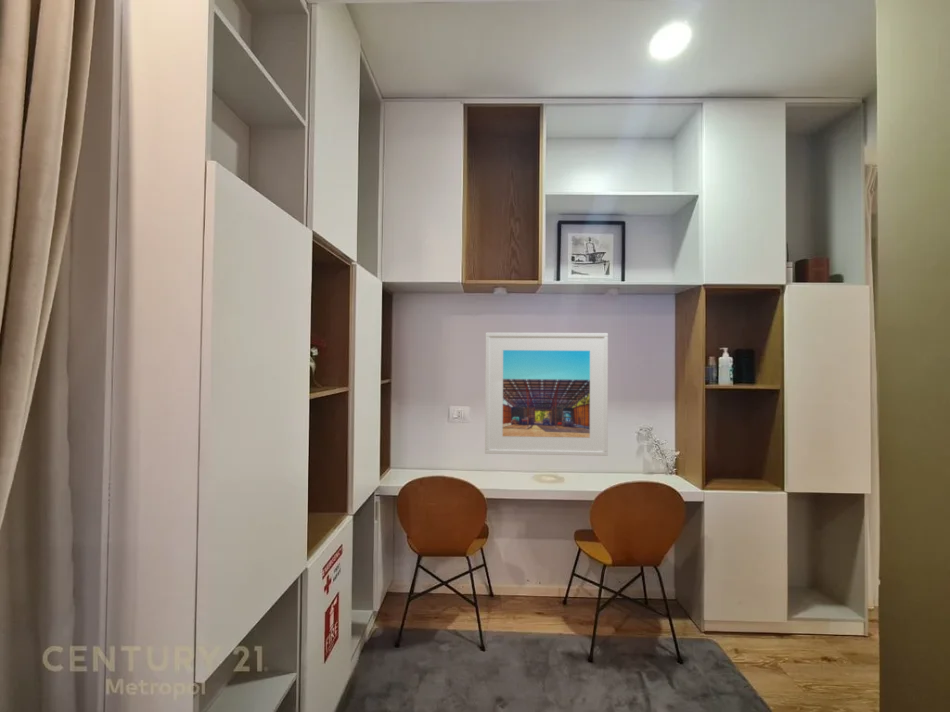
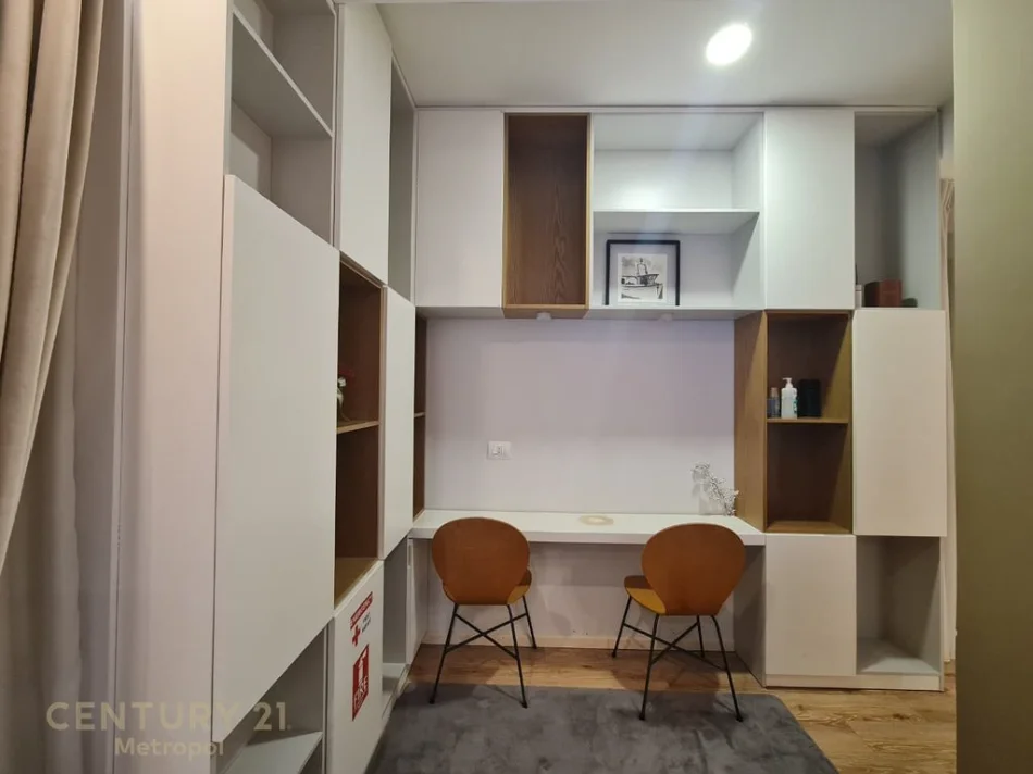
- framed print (546, 393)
